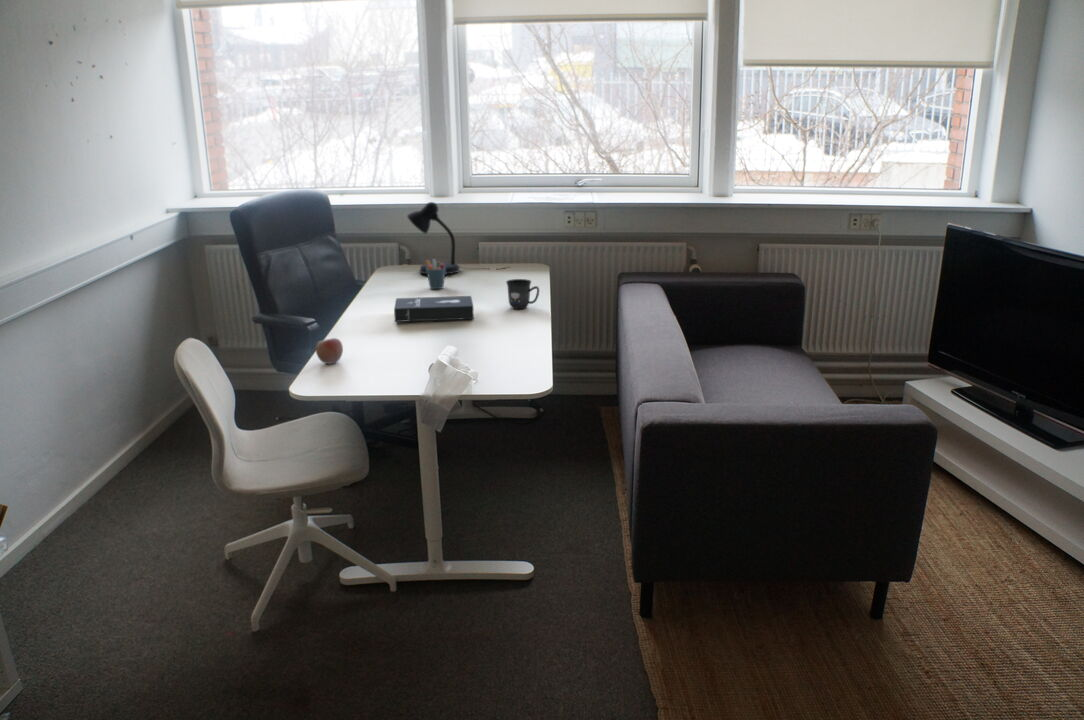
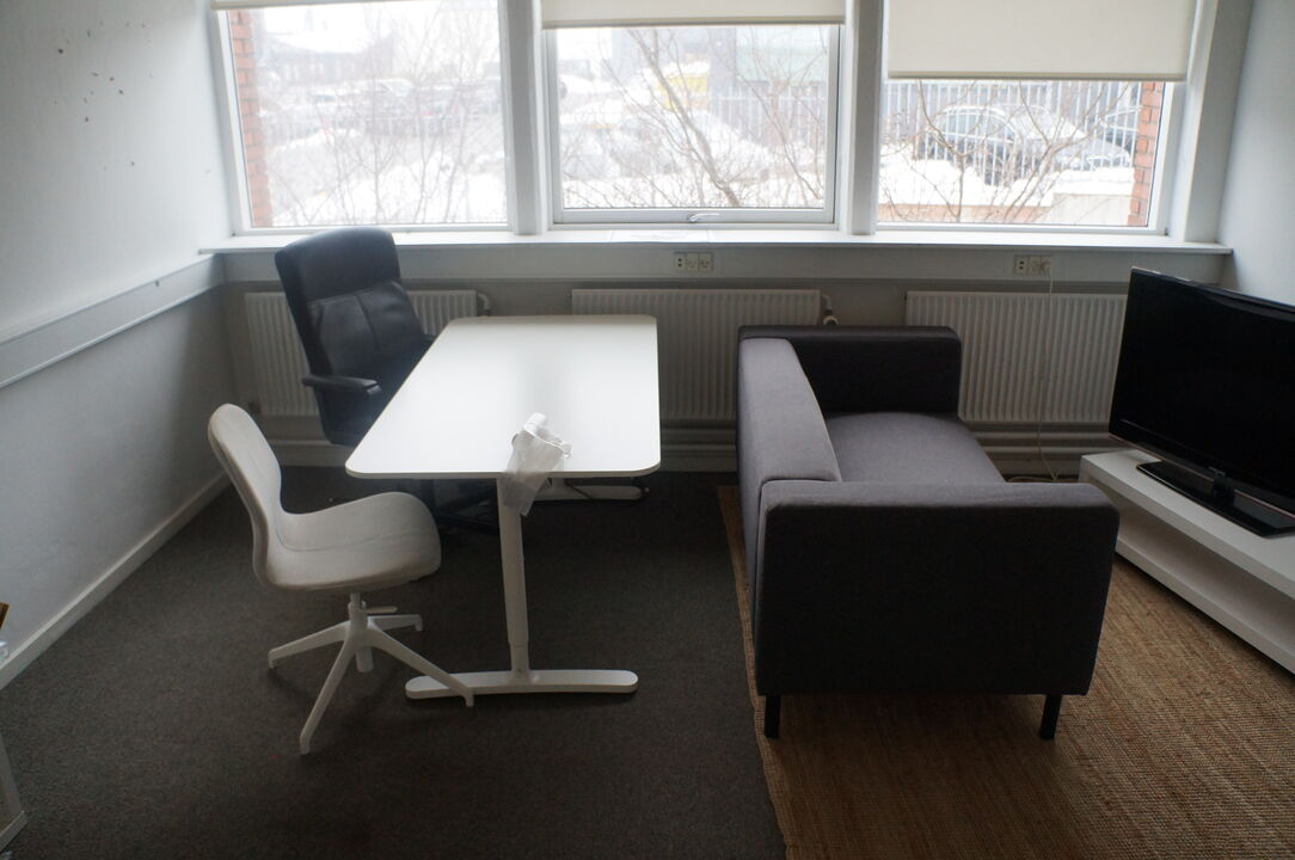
- booklet (434, 308)
- pen holder (435, 272)
- desk lamp (454, 238)
- apple (329, 350)
- mug (523, 294)
